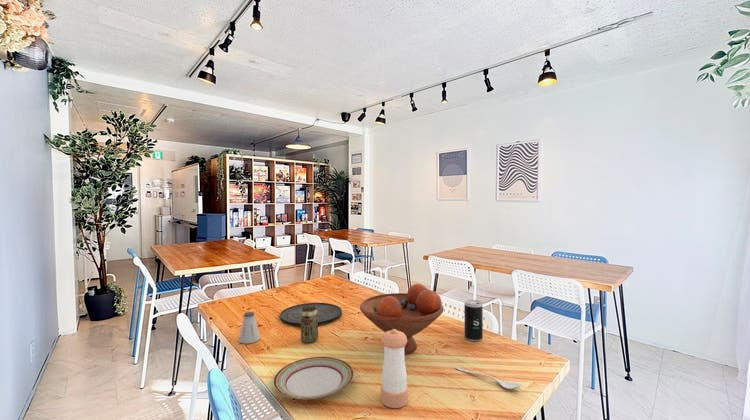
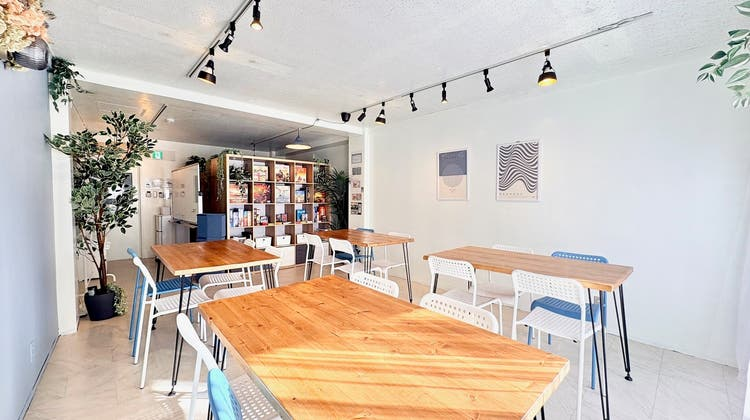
- spoon (486, 375)
- beverage can (473, 319)
- fruit bowl (401, 317)
- saltshaker (249, 326)
- beverage can (309, 324)
- pepper shaker (394, 364)
- plate (317, 311)
- plate (314, 378)
